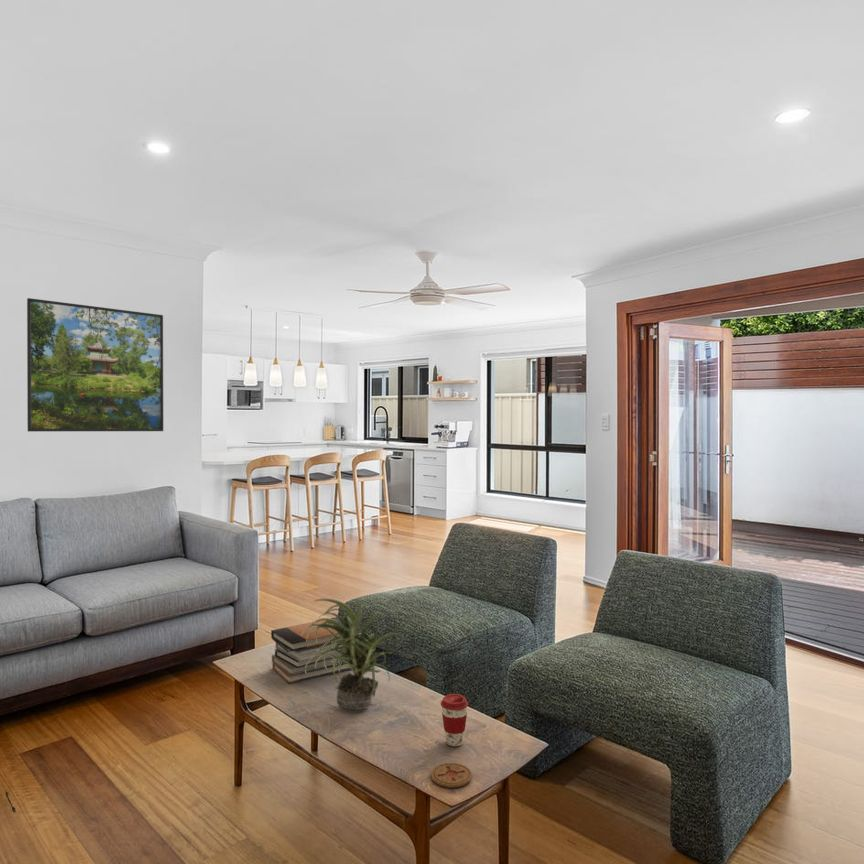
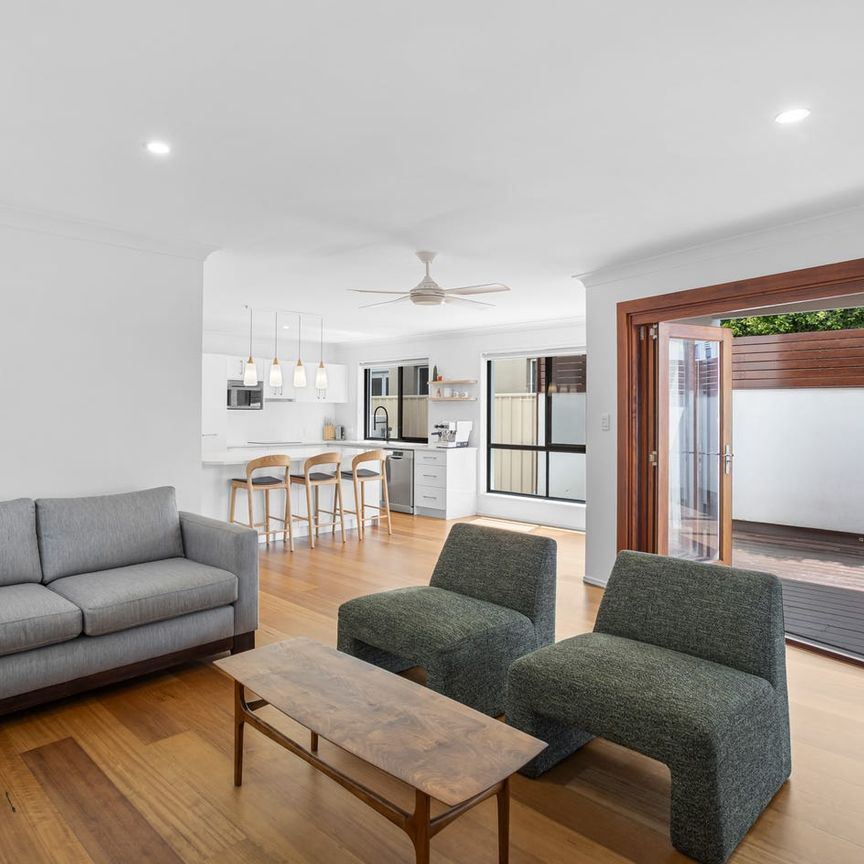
- coaster (451, 774)
- coffee cup (454, 720)
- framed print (99, 369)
- potted plant (348, 647)
- book stack (317, 648)
